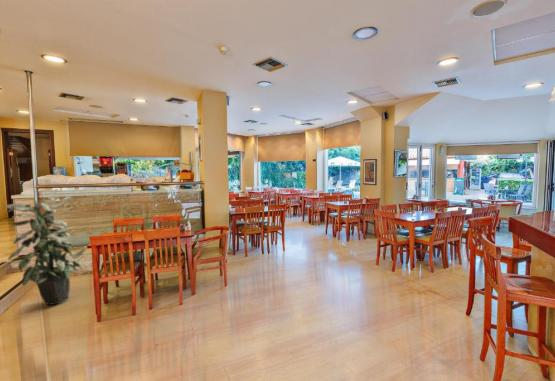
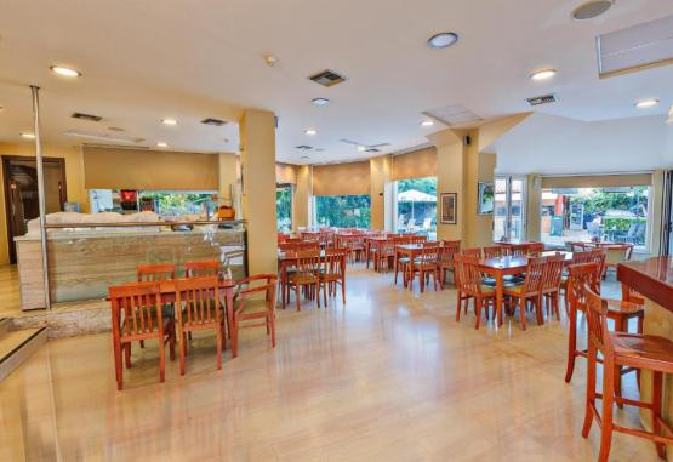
- indoor plant (46, 251)
